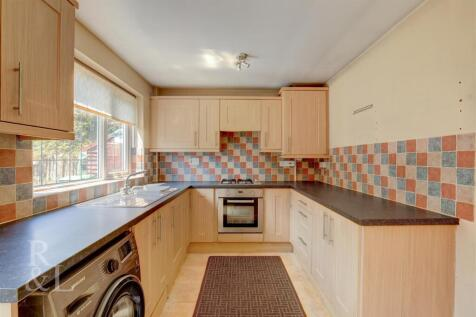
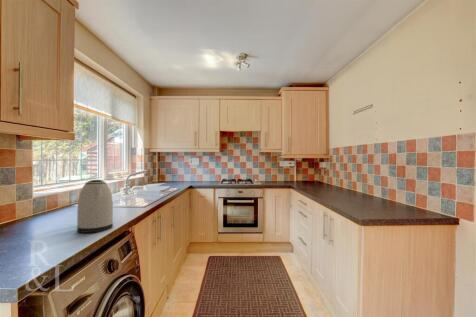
+ kettle (94, 203)
